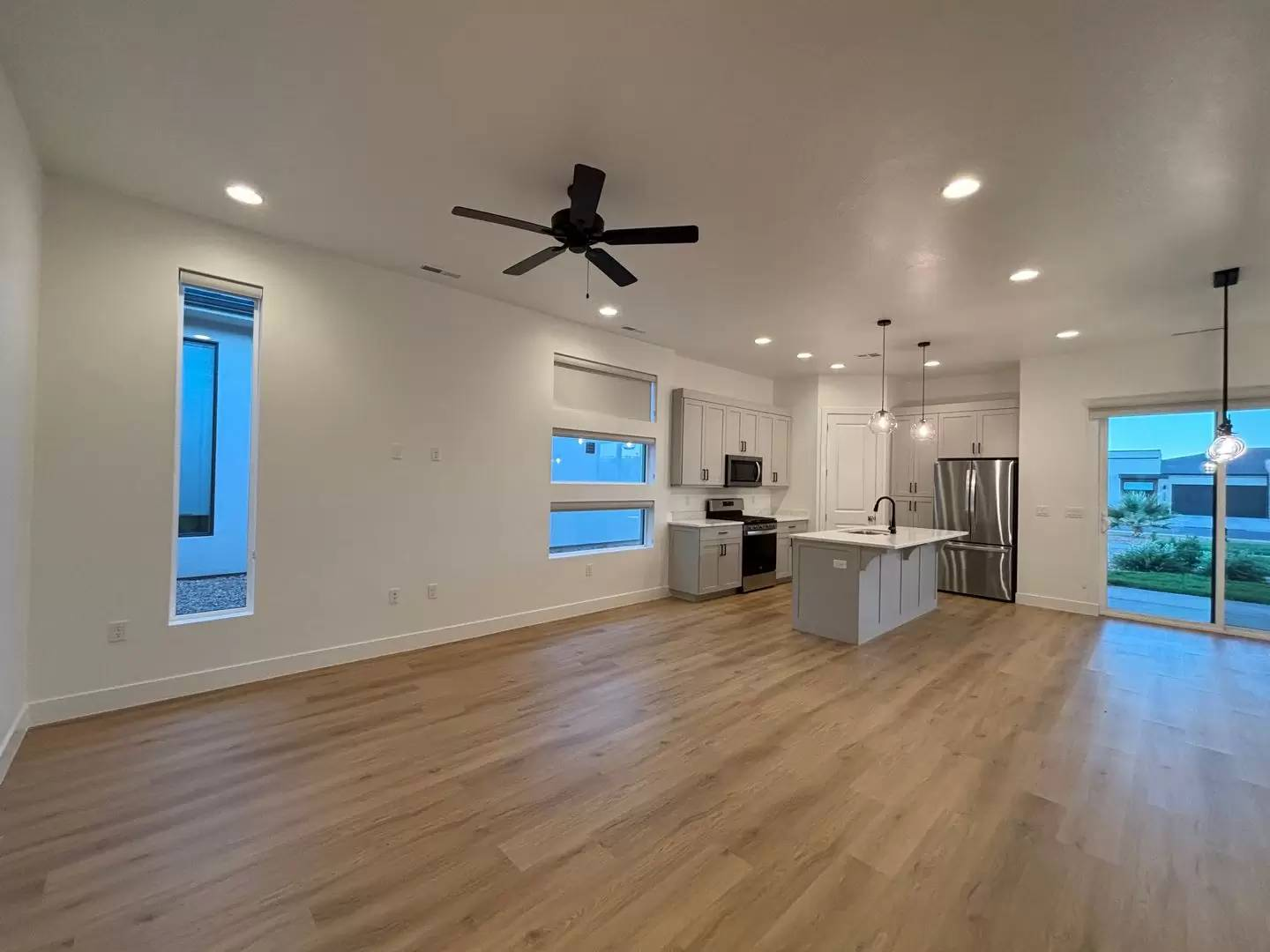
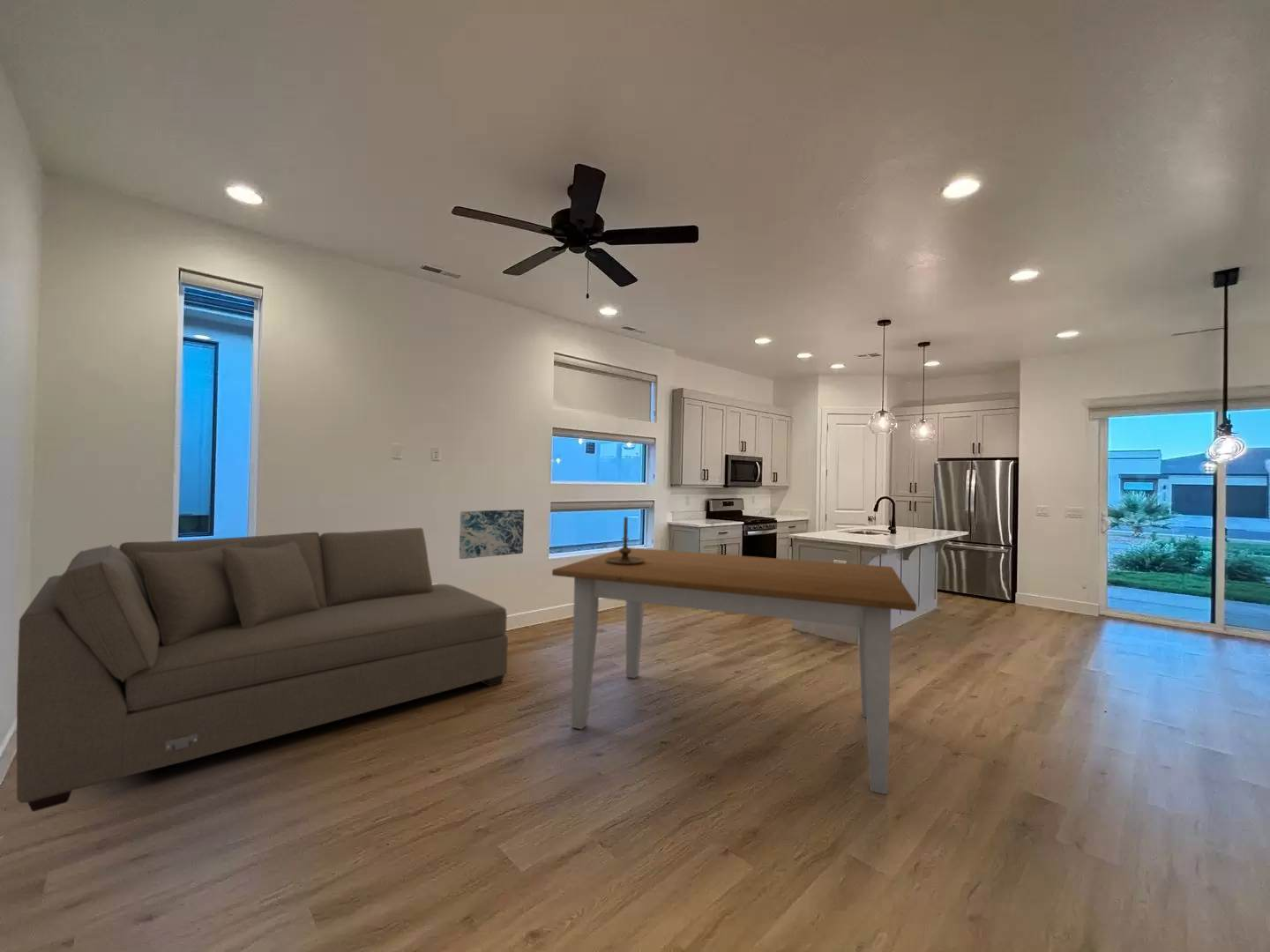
+ candle holder (625, 539)
+ wall art (492, 532)
+ table (735, 613)
+ sofa (308, 620)
